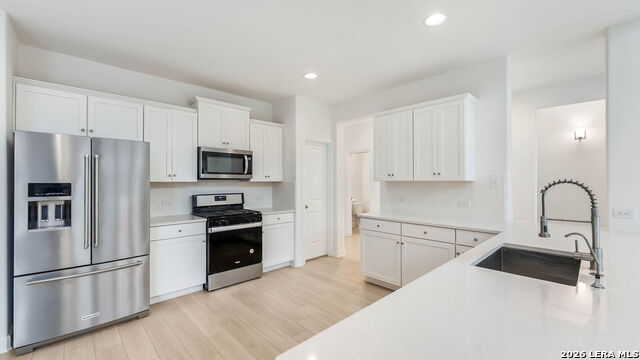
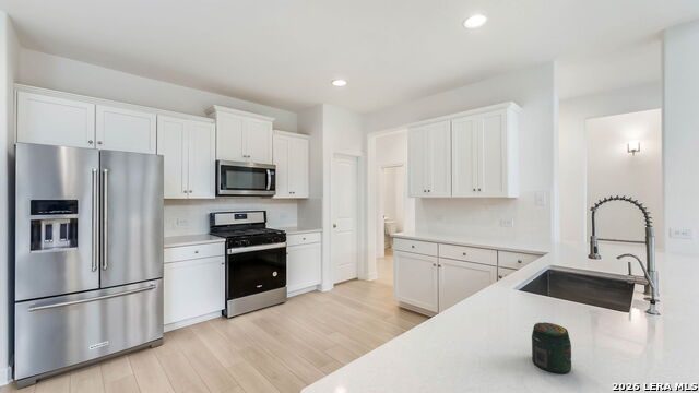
+ jar (550, 346)
